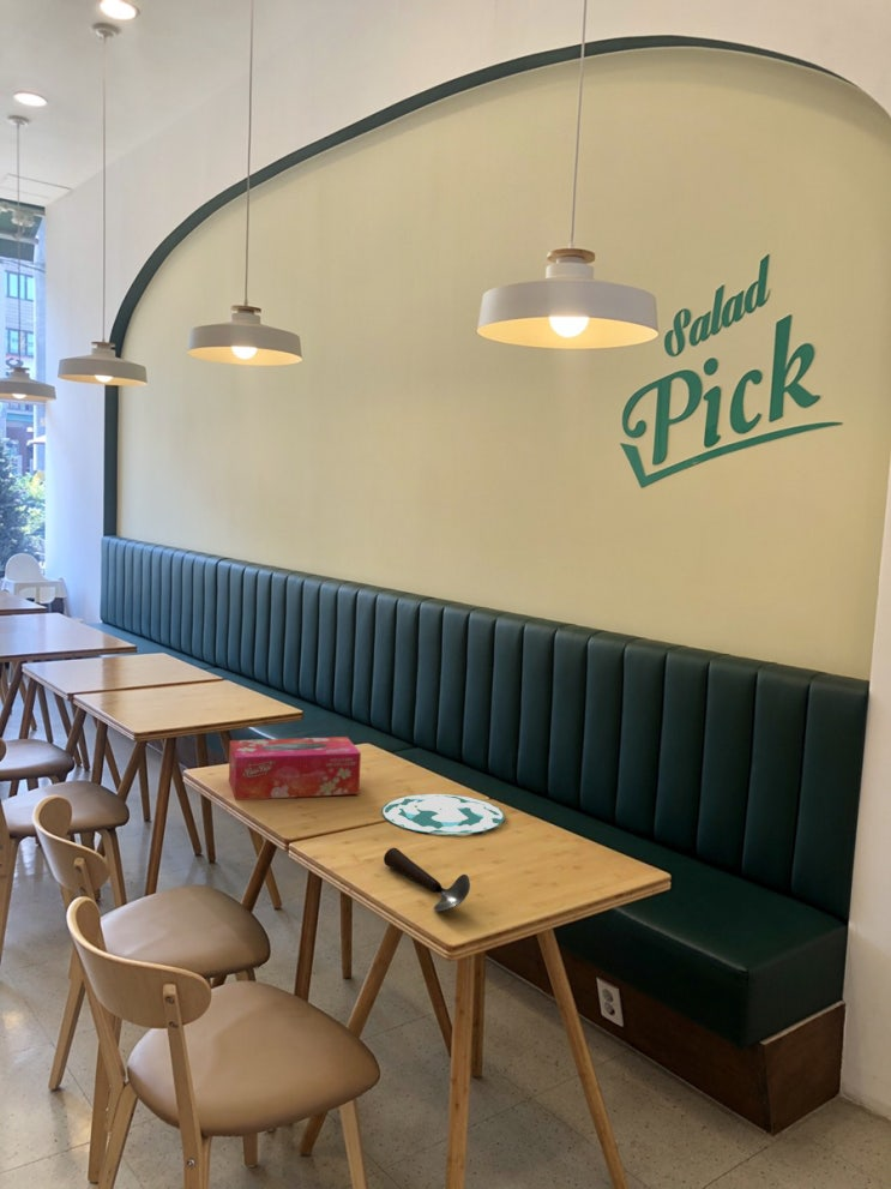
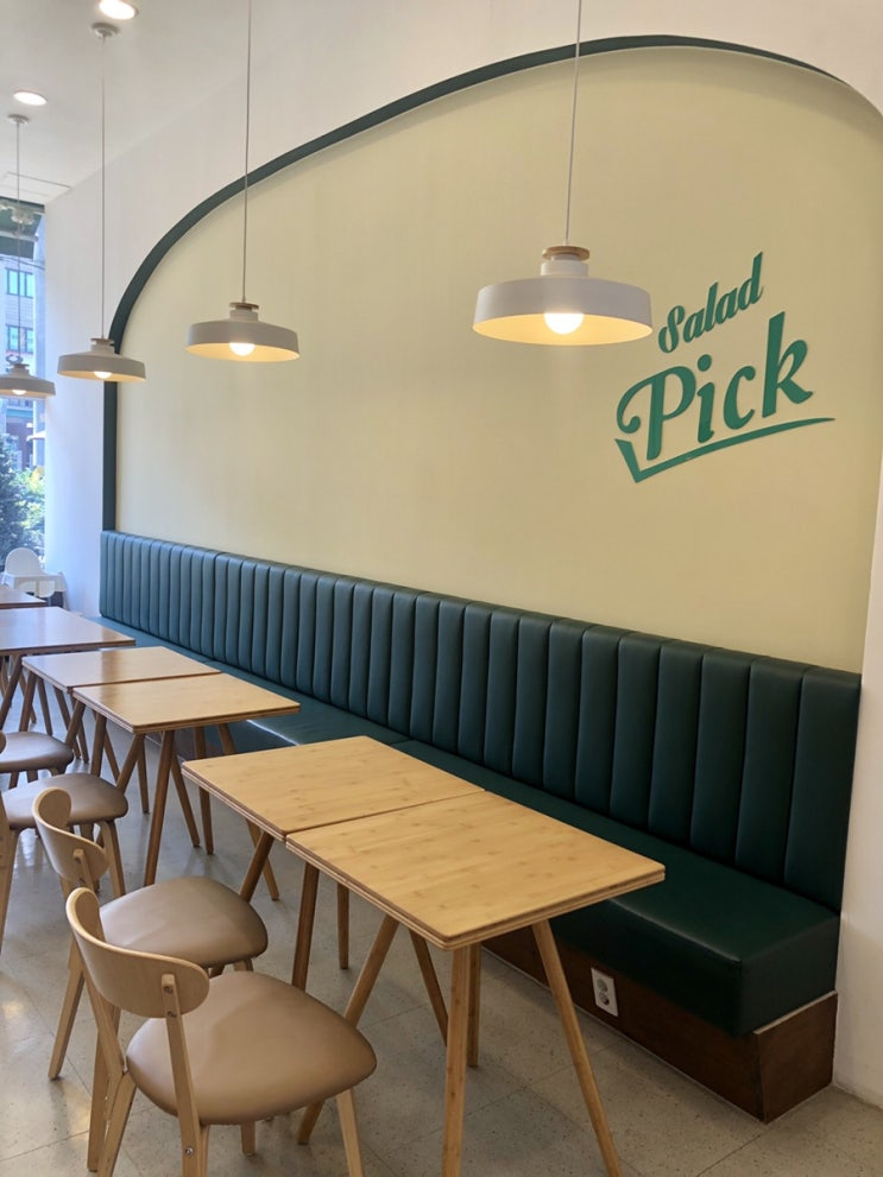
- spoon (425, 876)
- plate (443, 807)
- tissue box (294, 767)
